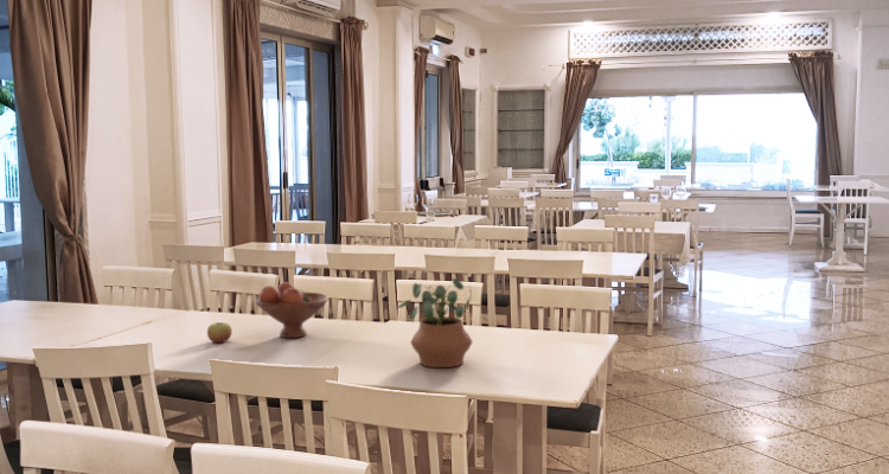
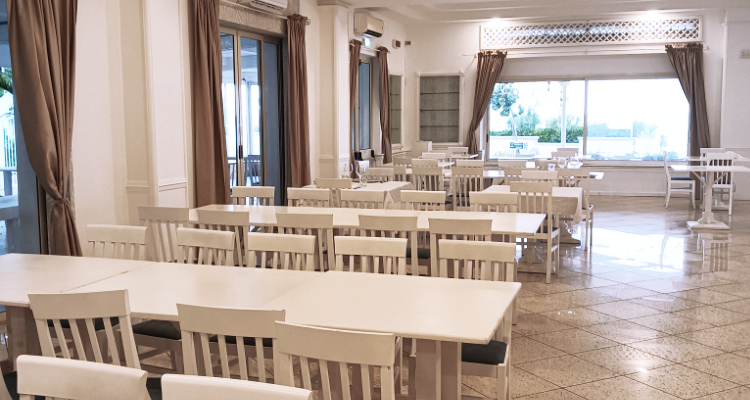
- apple (219, 331)
- potted plant (434, 320)
- fruit bowl (292, 309)
